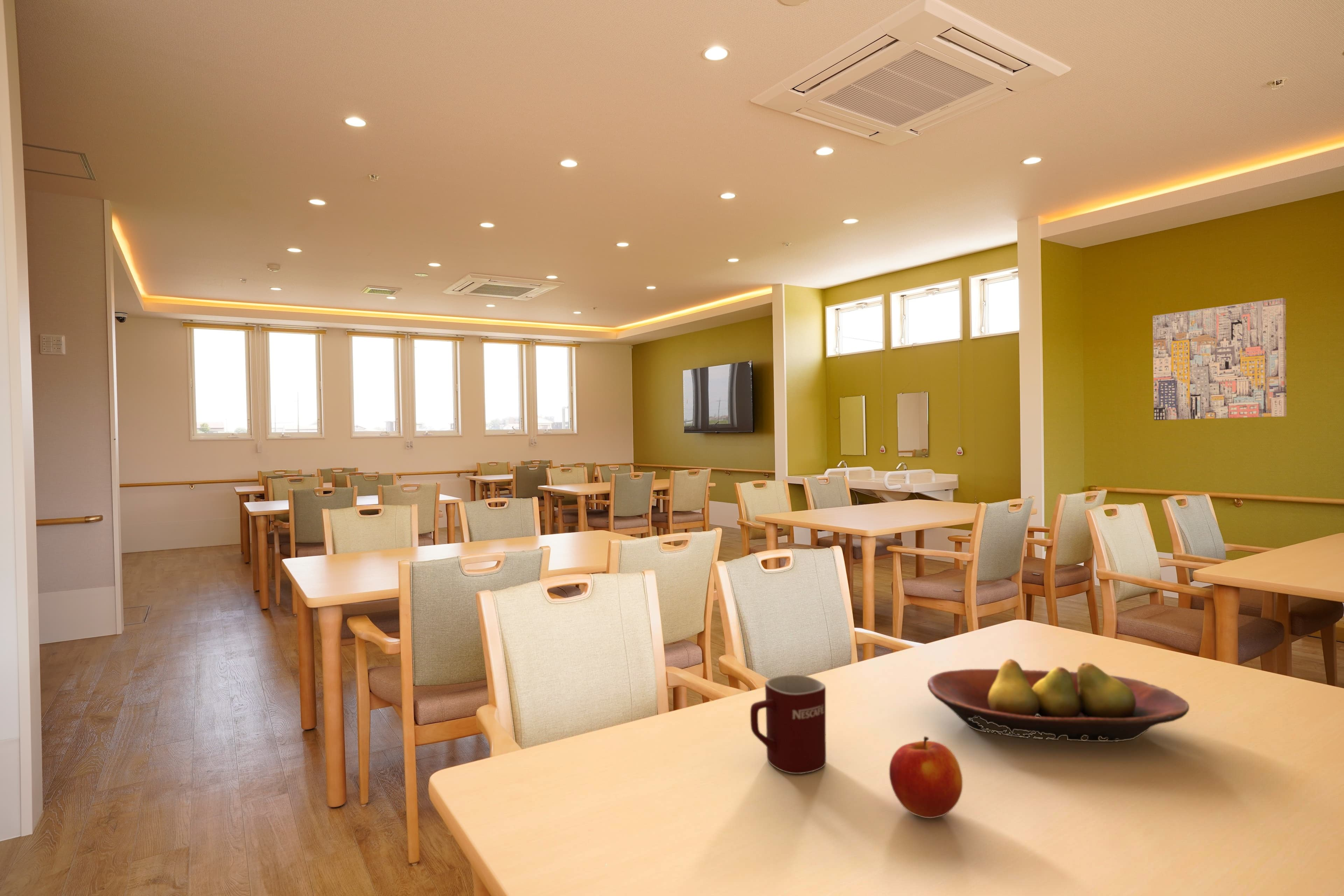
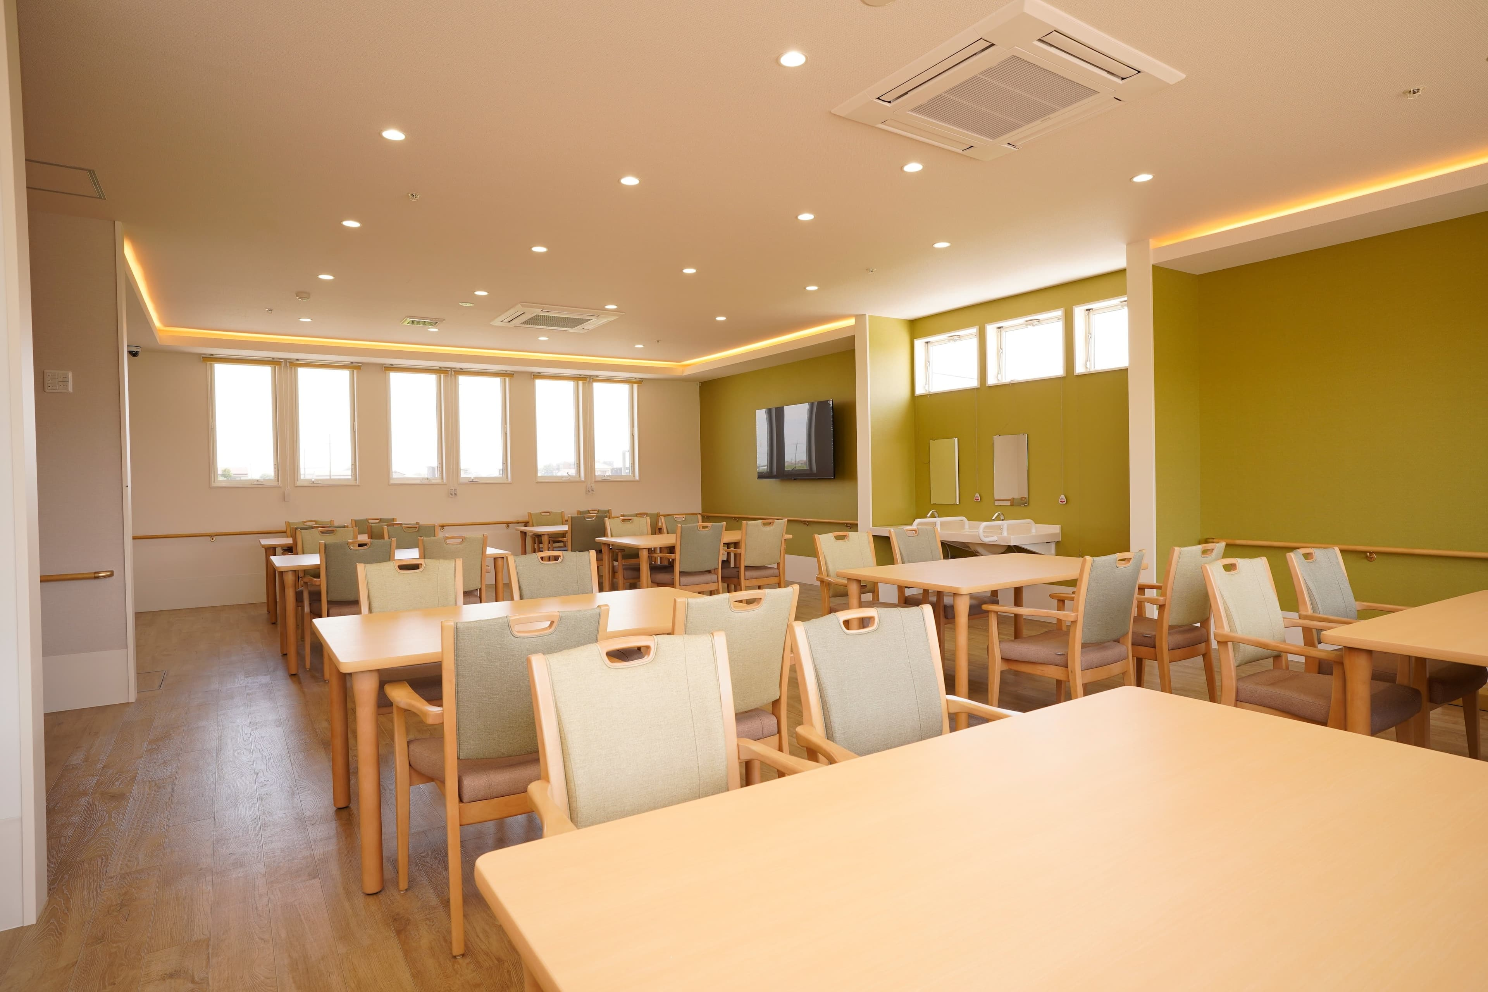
- mug (785, 725)
- wall art (1216, 363)
- apple (925, 772)
- fruit bowl (1050, 694)
